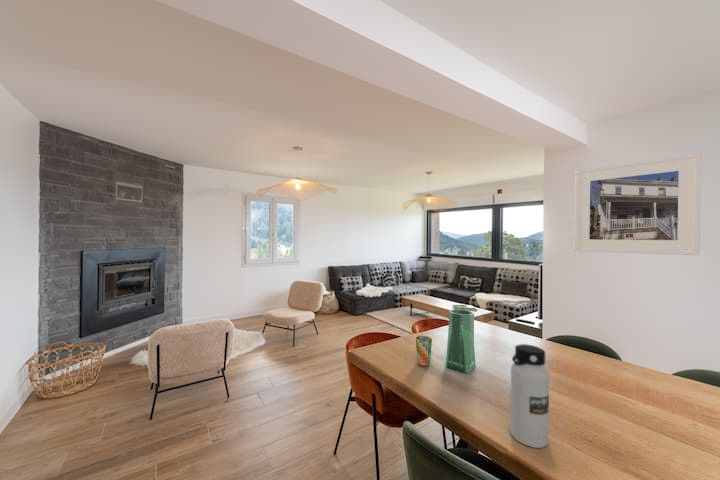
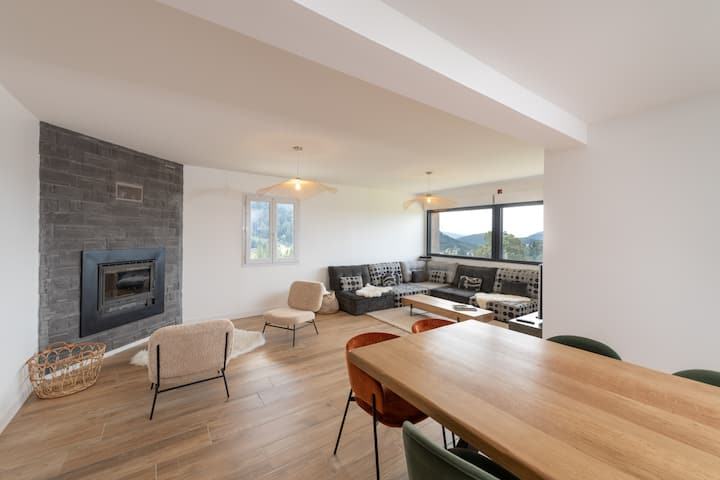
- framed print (630, 208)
- cup (423, 351)
- water bottle (529, 392)
- vase (460, 338)
